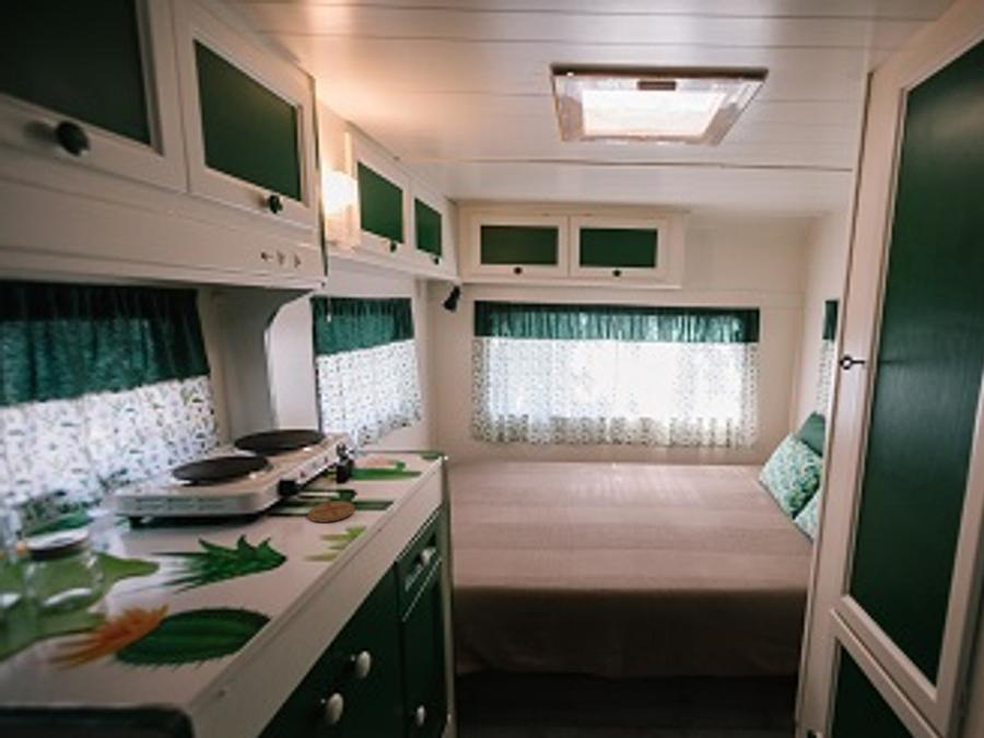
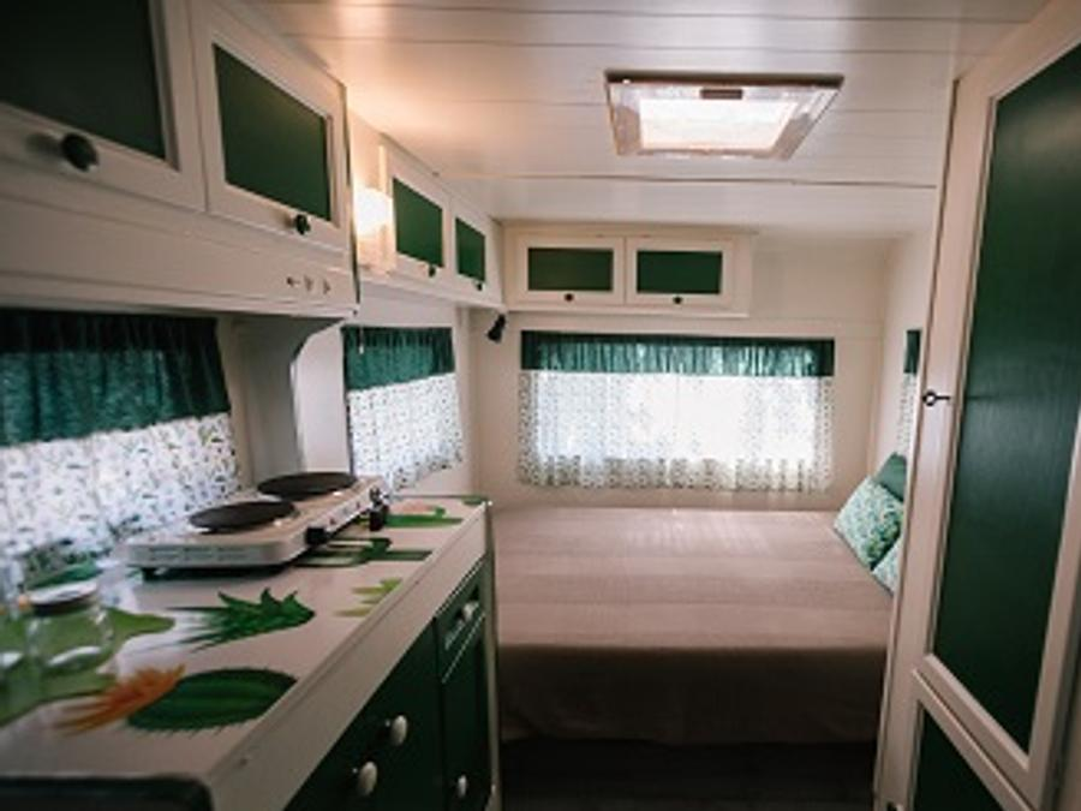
- coaster (331, 511)
